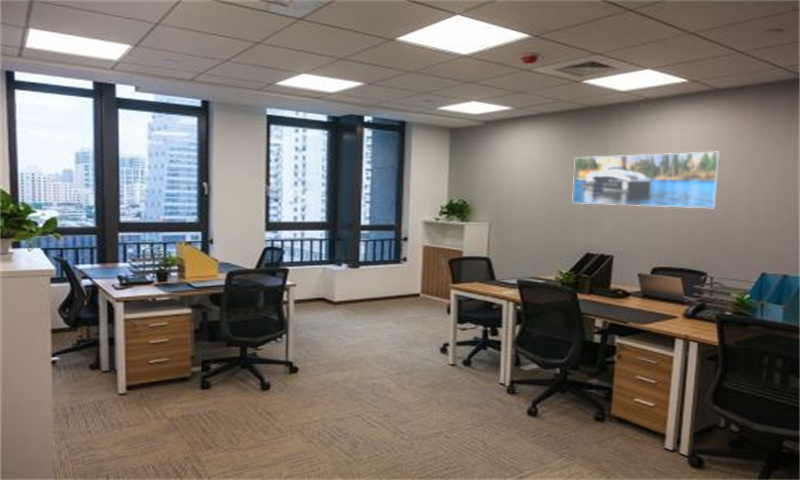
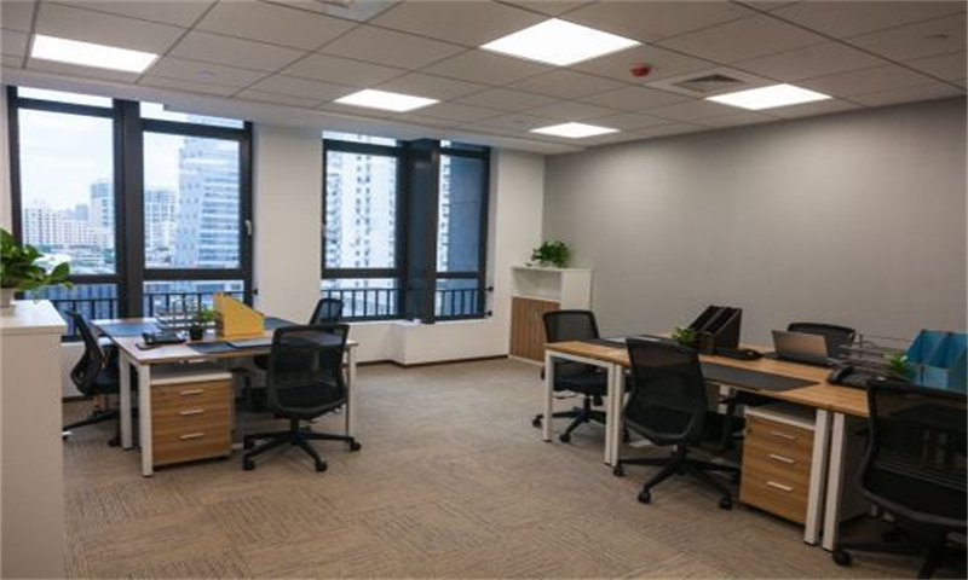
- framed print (637, 180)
